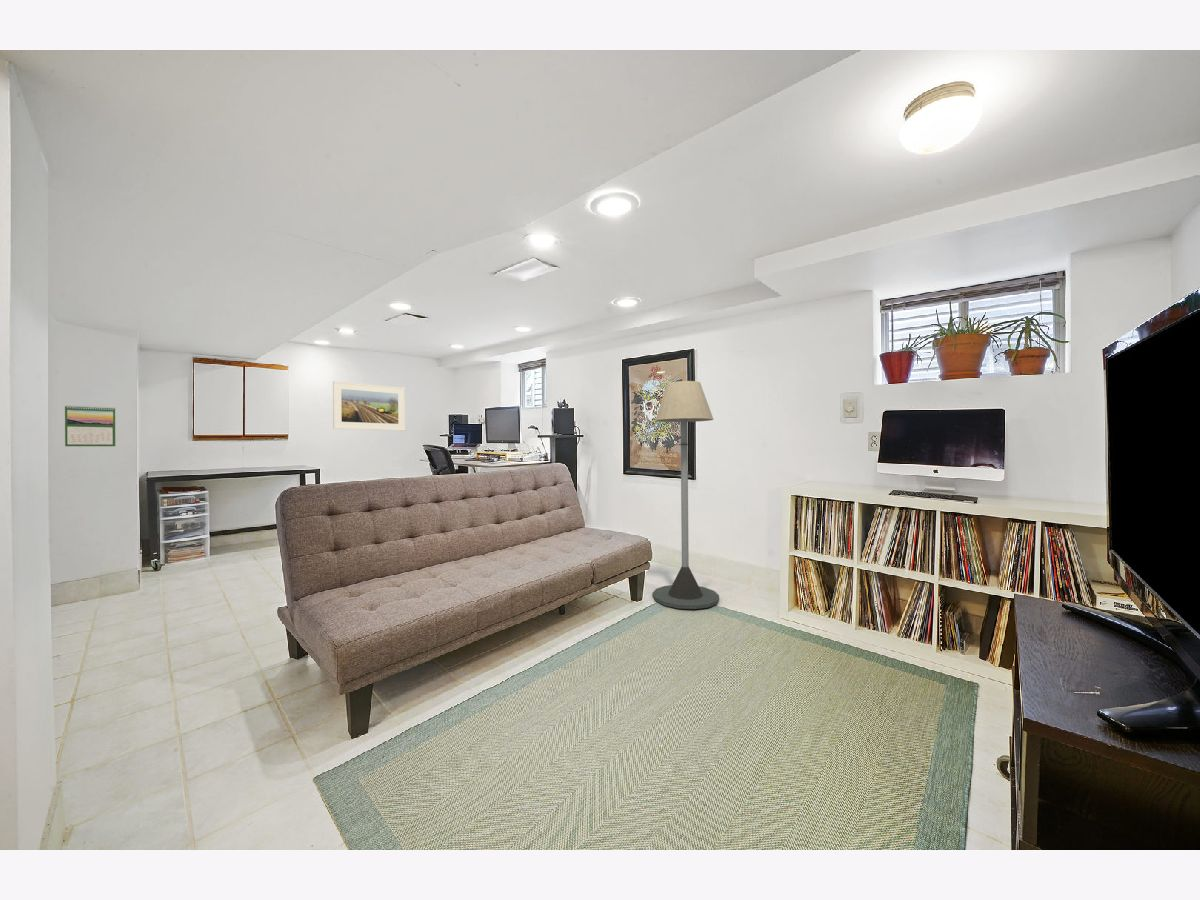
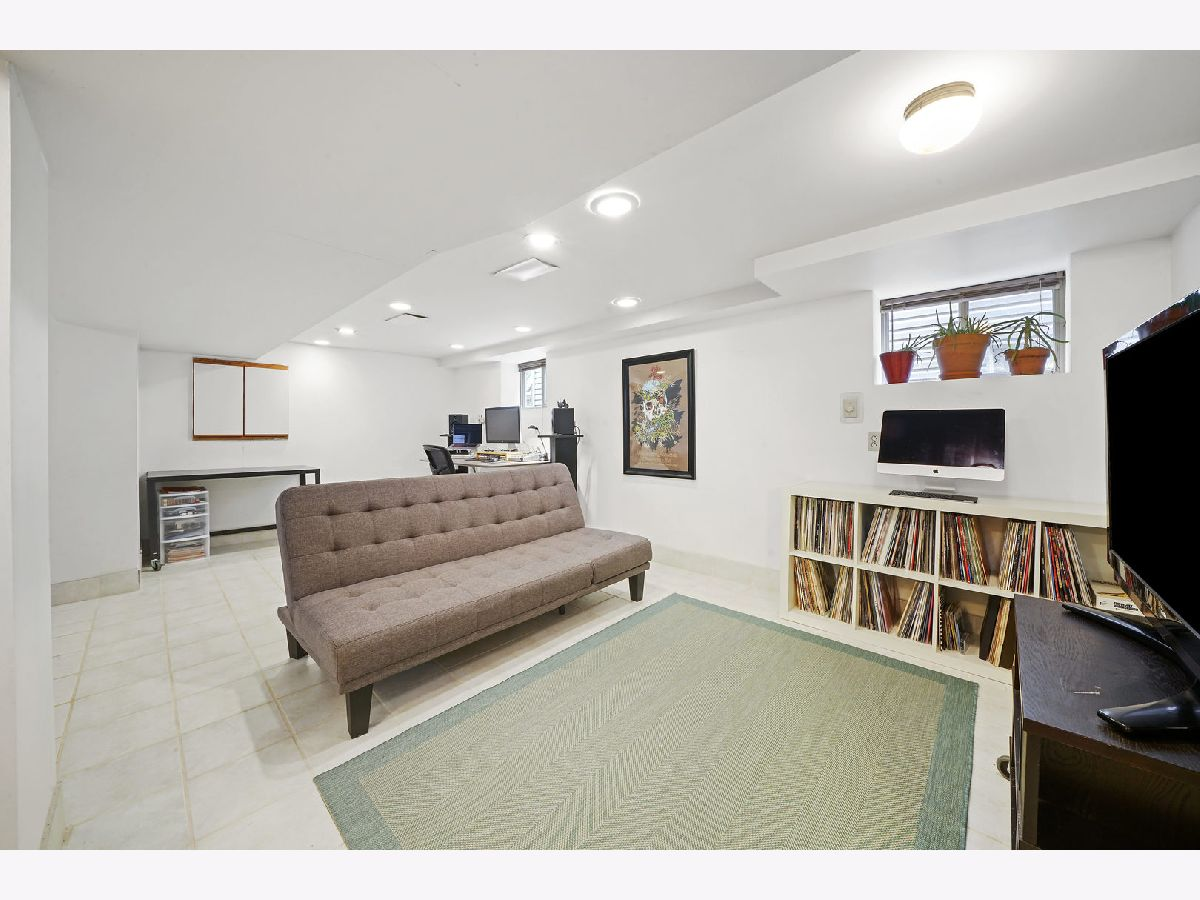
- floor lamp (684, 490)
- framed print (370, 407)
- calendar (90, 425)
